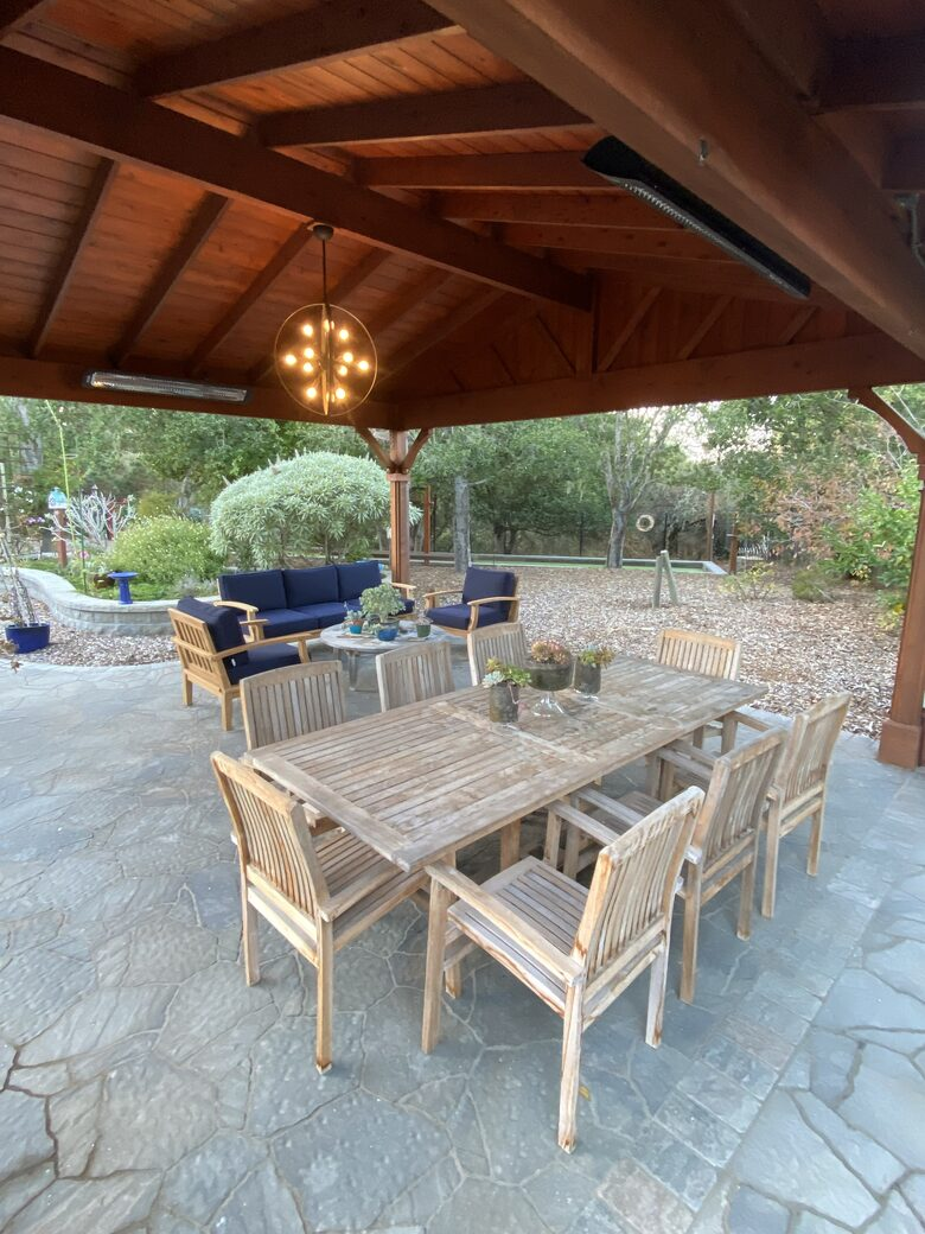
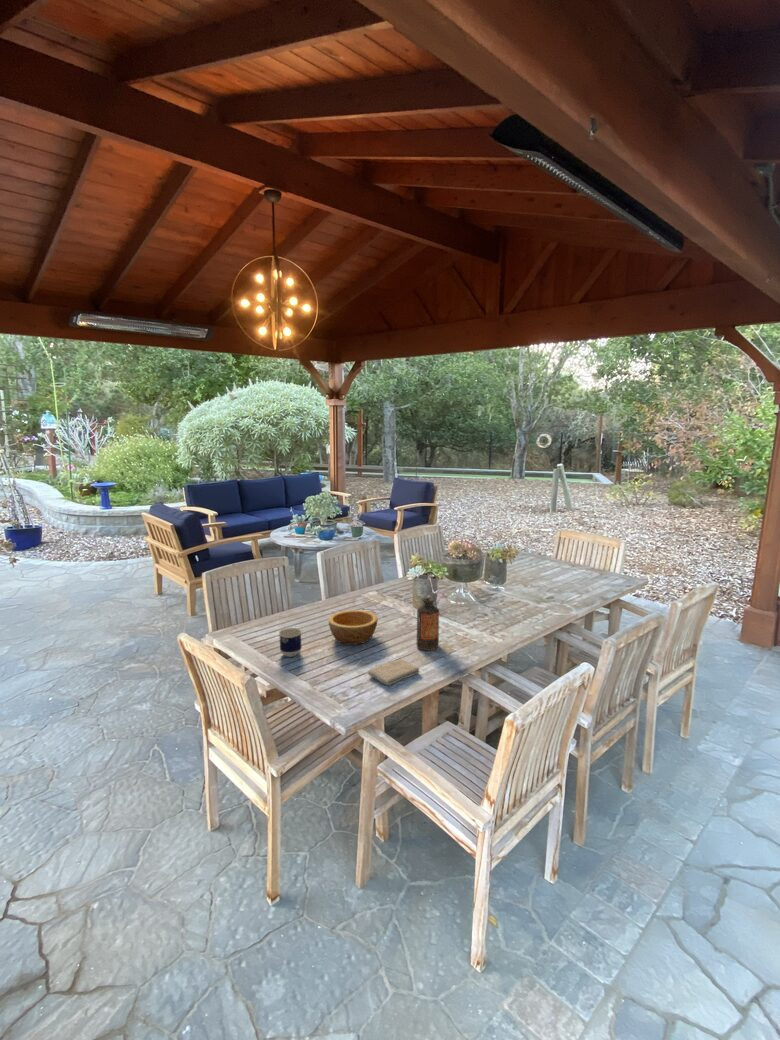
+ cup (292, 644)
+ bowl (353, 628)
+ washcloth (394, 671)
+ bottle (427, 622)
